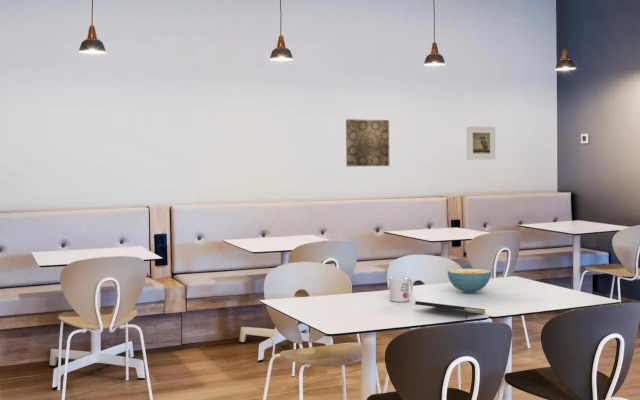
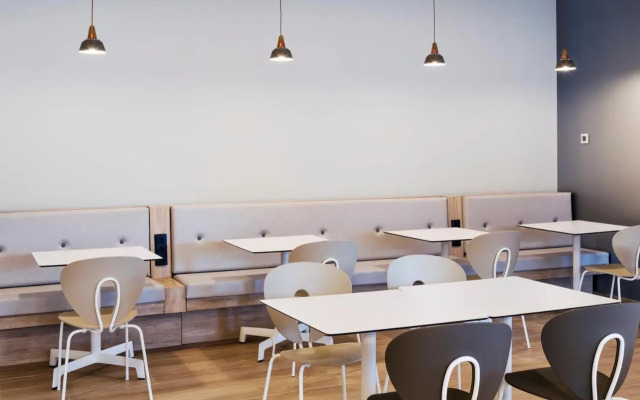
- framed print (481, 143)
- mug (402, 288)
- wall art (367, 143)
- notepad (450, 307)
- cereal bowl (469, 281)
